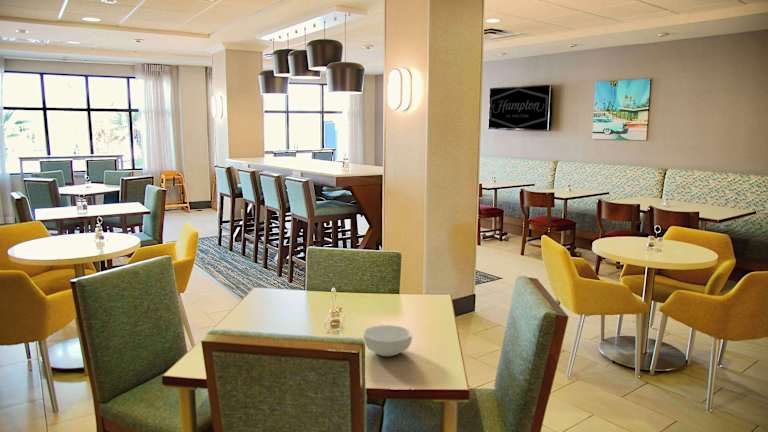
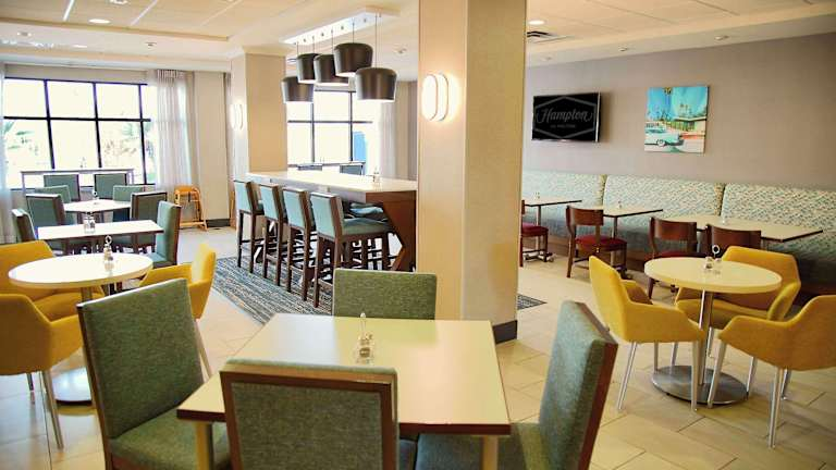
- cereal bowl (387, 342)
